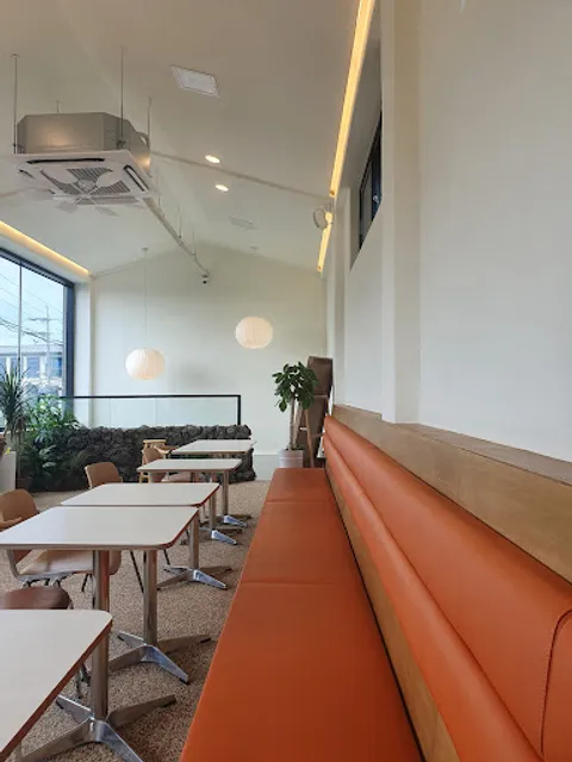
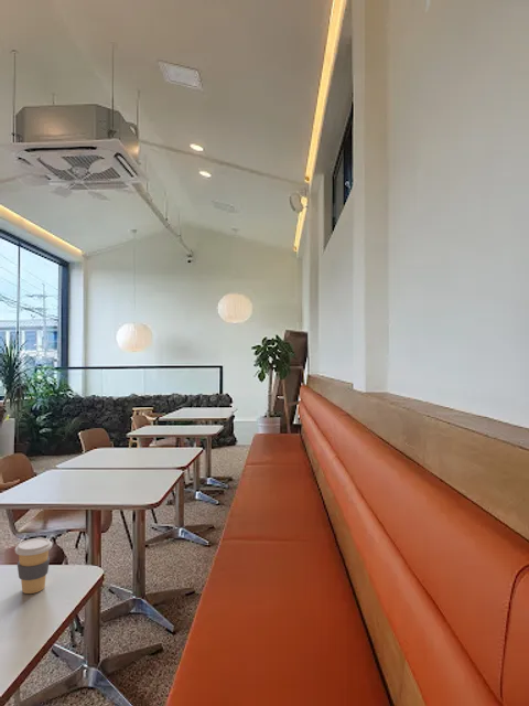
+ coffee cup (33, 566)
